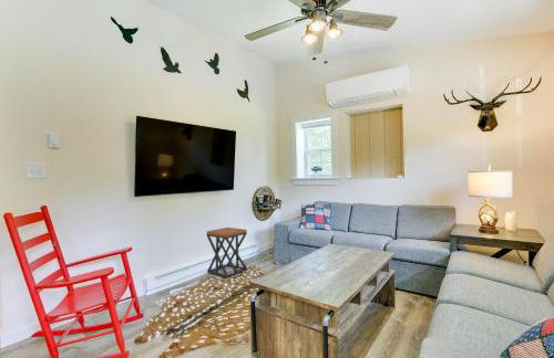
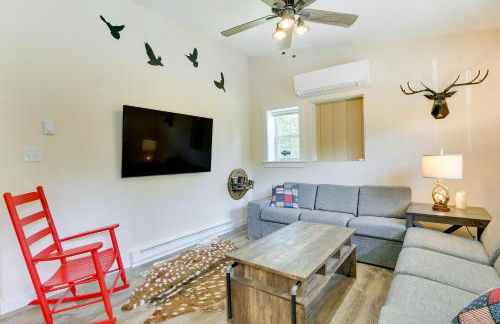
- stool (227, 251)
